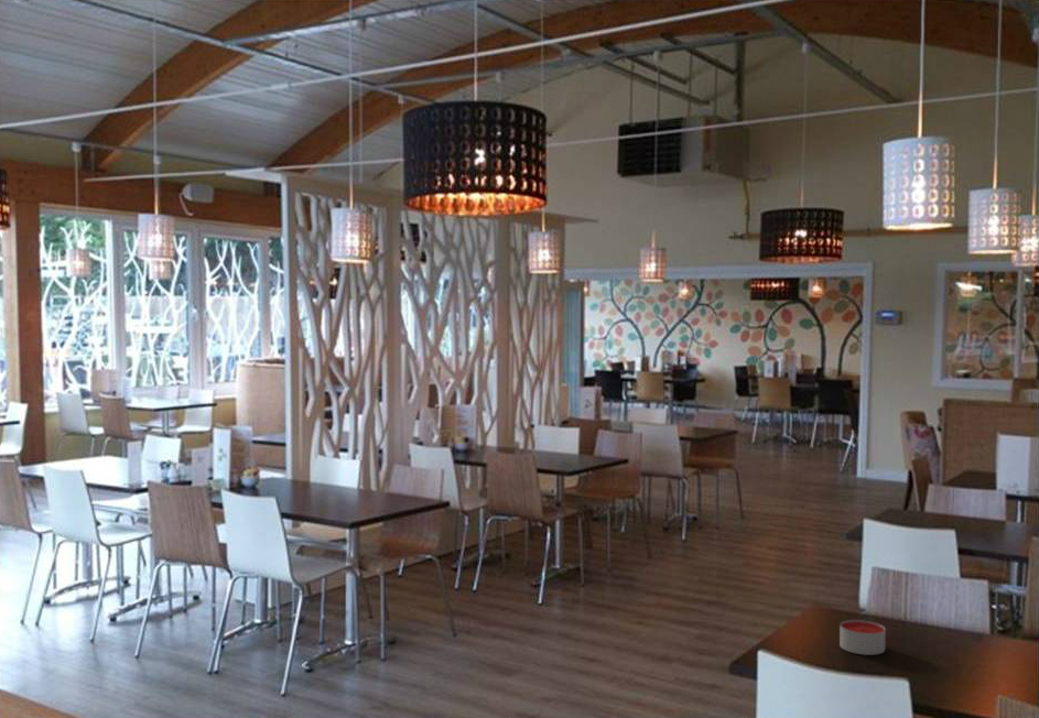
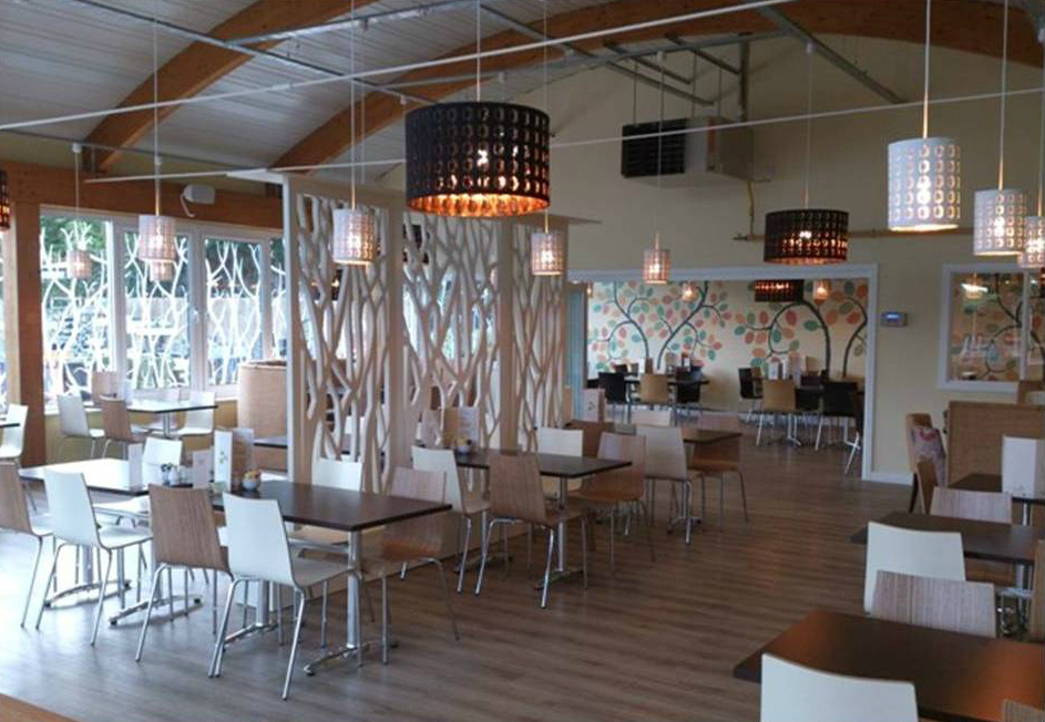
- candle (862, 635)
